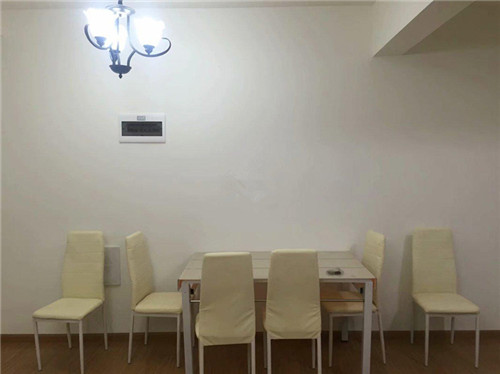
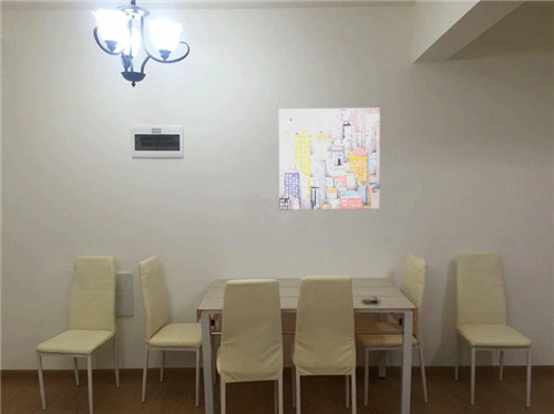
+ wall art (329, 158)
